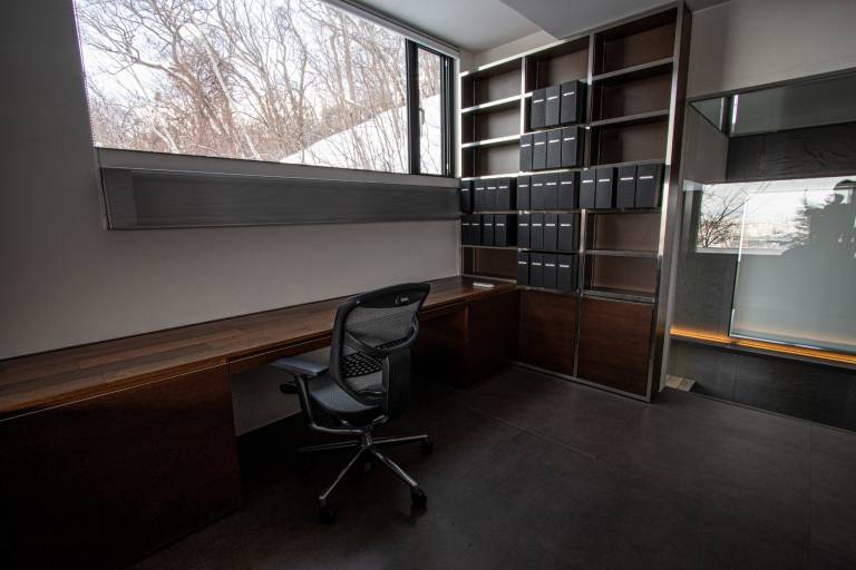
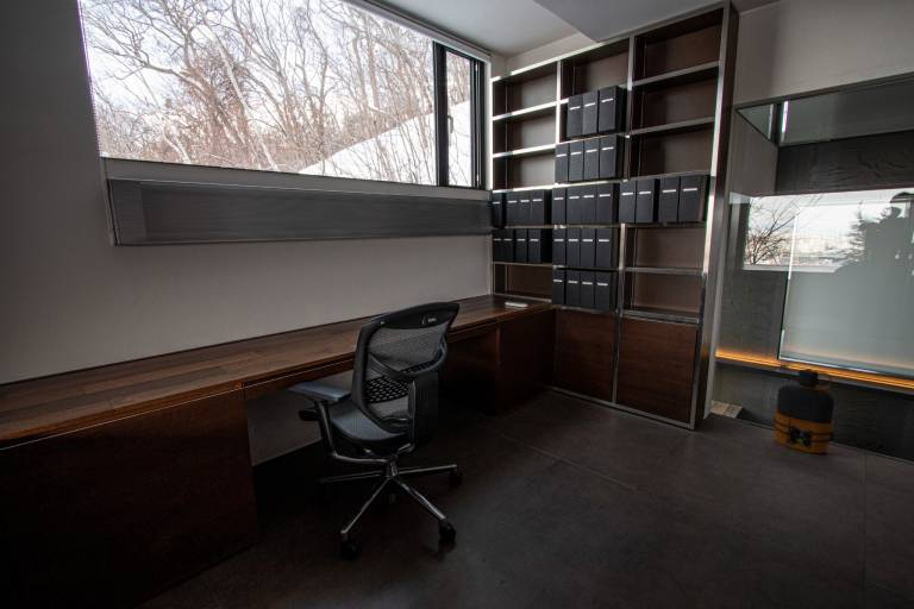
+ water bottle (805, 408)
